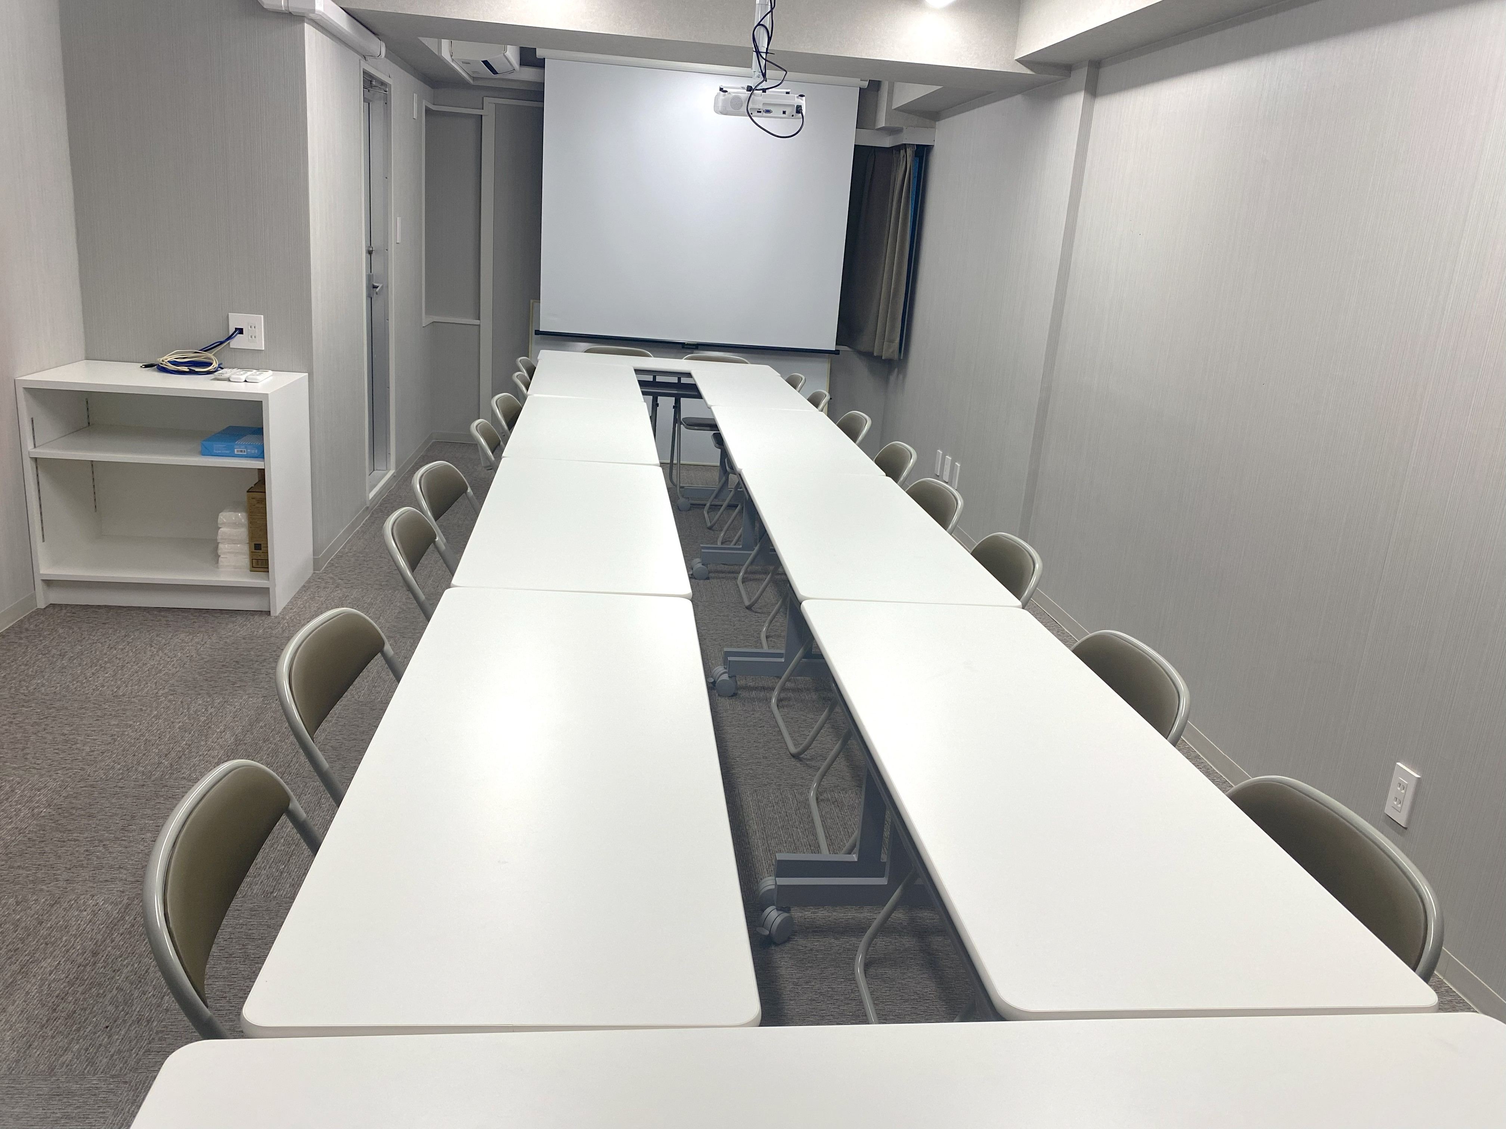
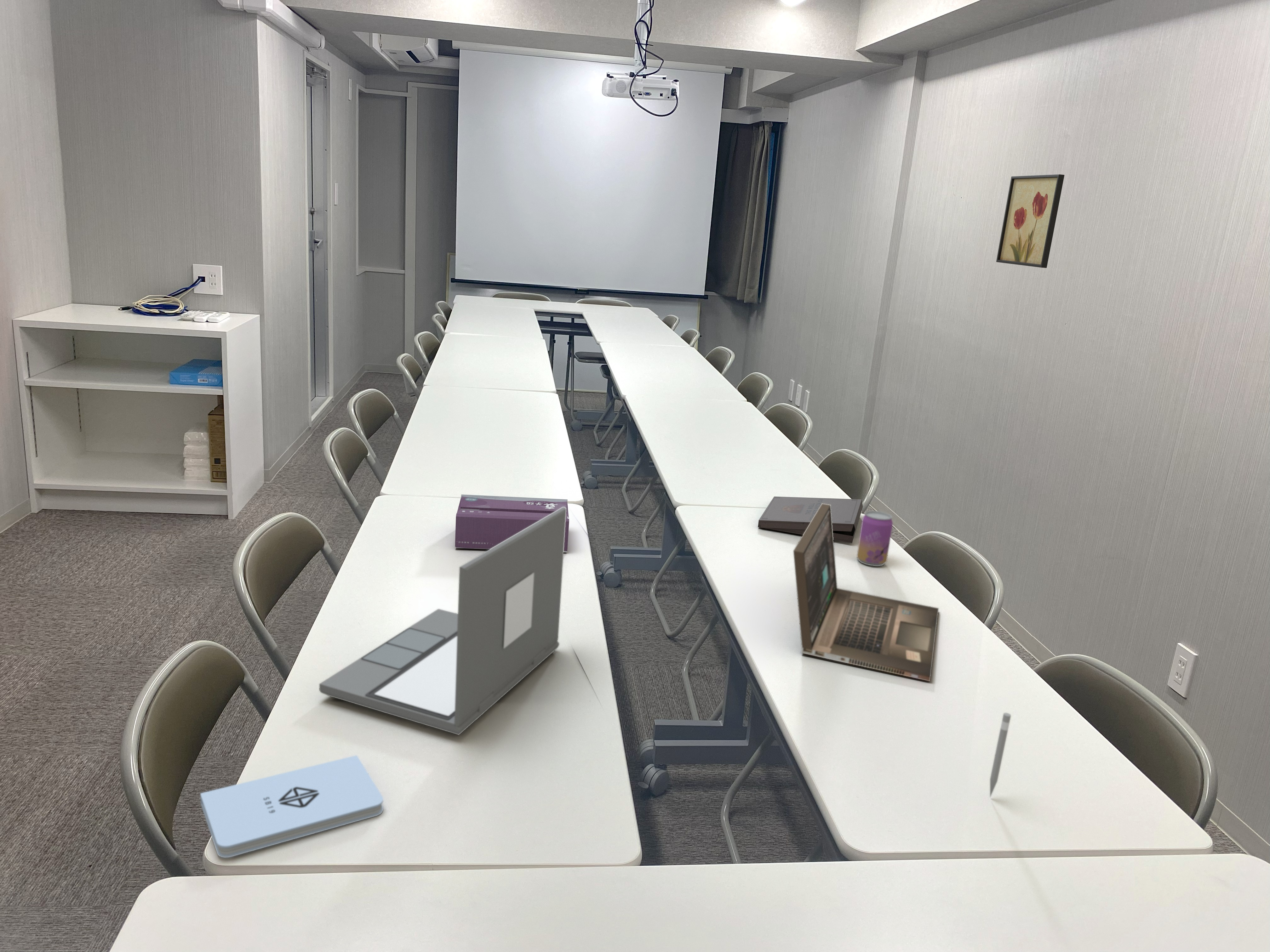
+ wall art (1030, 221)
+ pen (998, 756)
+ notepad (294, 803)
+ beer can (875, 538)
+ tissue box (513, 523)
+ pizza box (812, 513)
+ laptop (458, 598)
+ laptop (869, 594)
